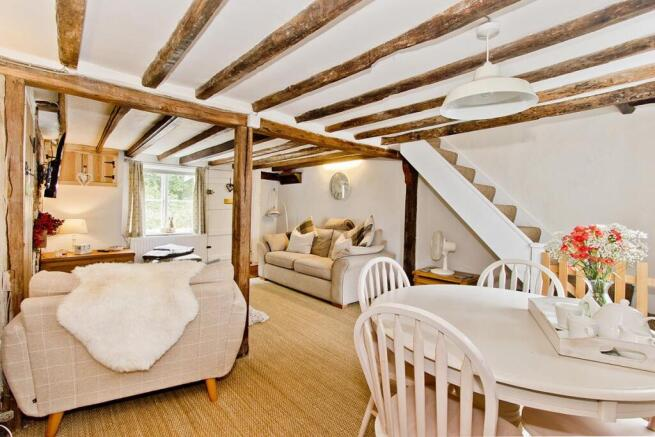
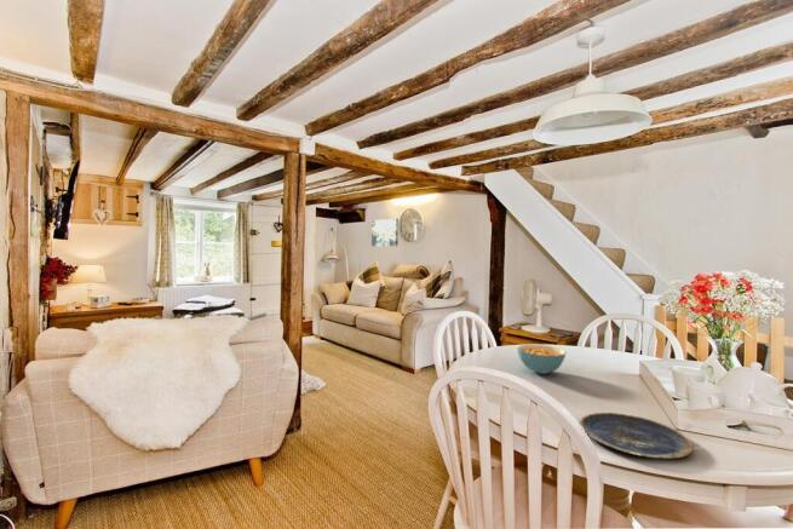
+ cereal bowl (540, 361)
+ wall art (384, 232)
+ plate (632, 435)
